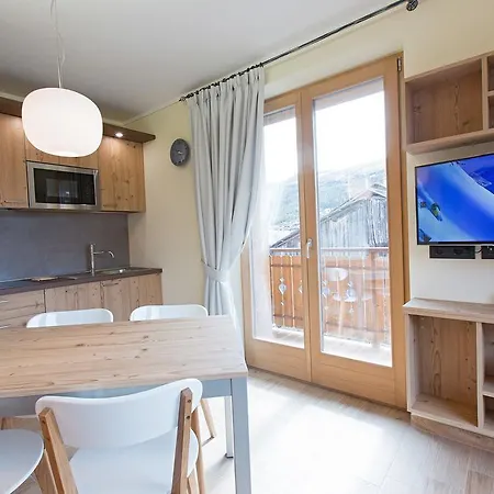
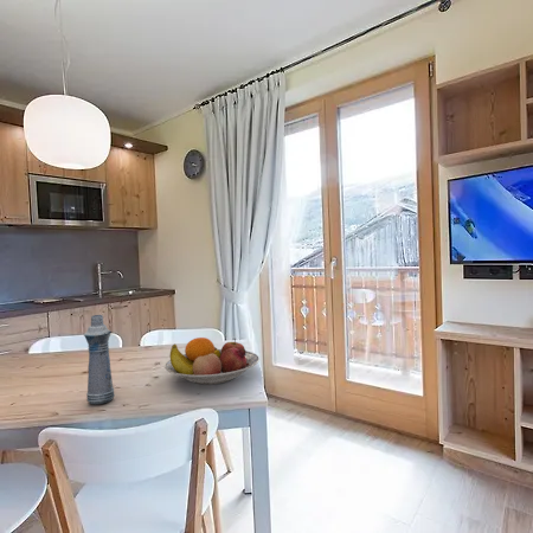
+ bottle (98, 358)
+ fruit bowl (212, 357)
